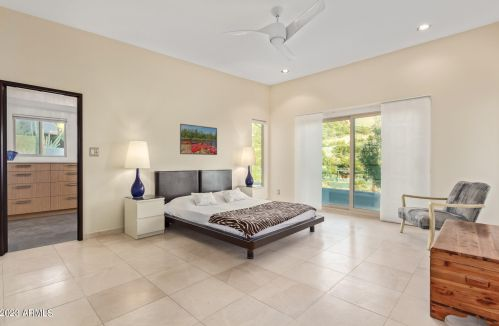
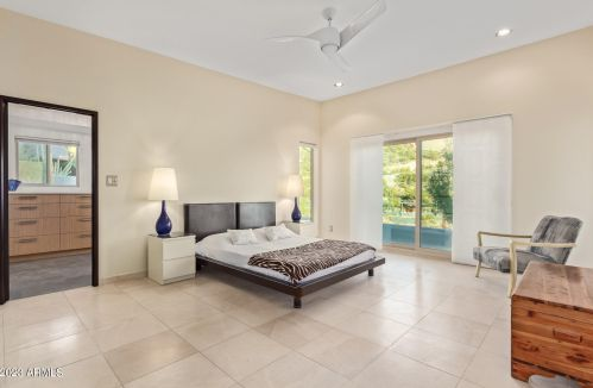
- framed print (199, 140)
